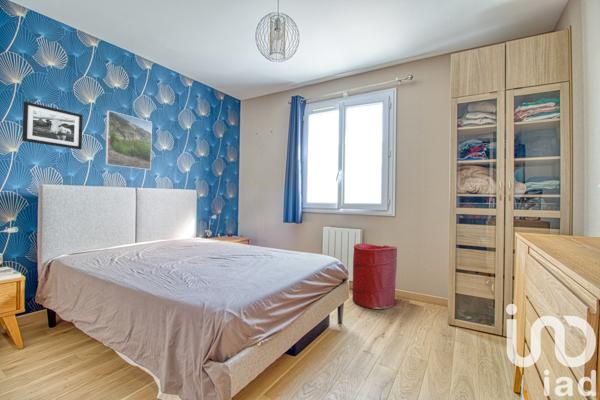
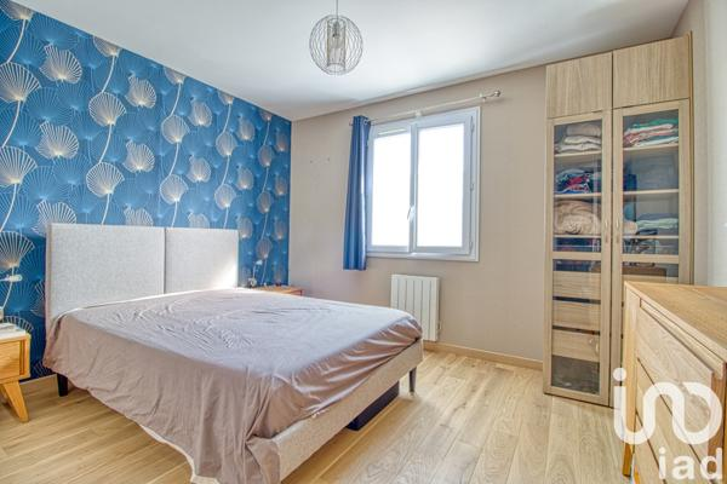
- picture frame (54, 127)
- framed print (130, 142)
- laundry hamper (374, 272)
